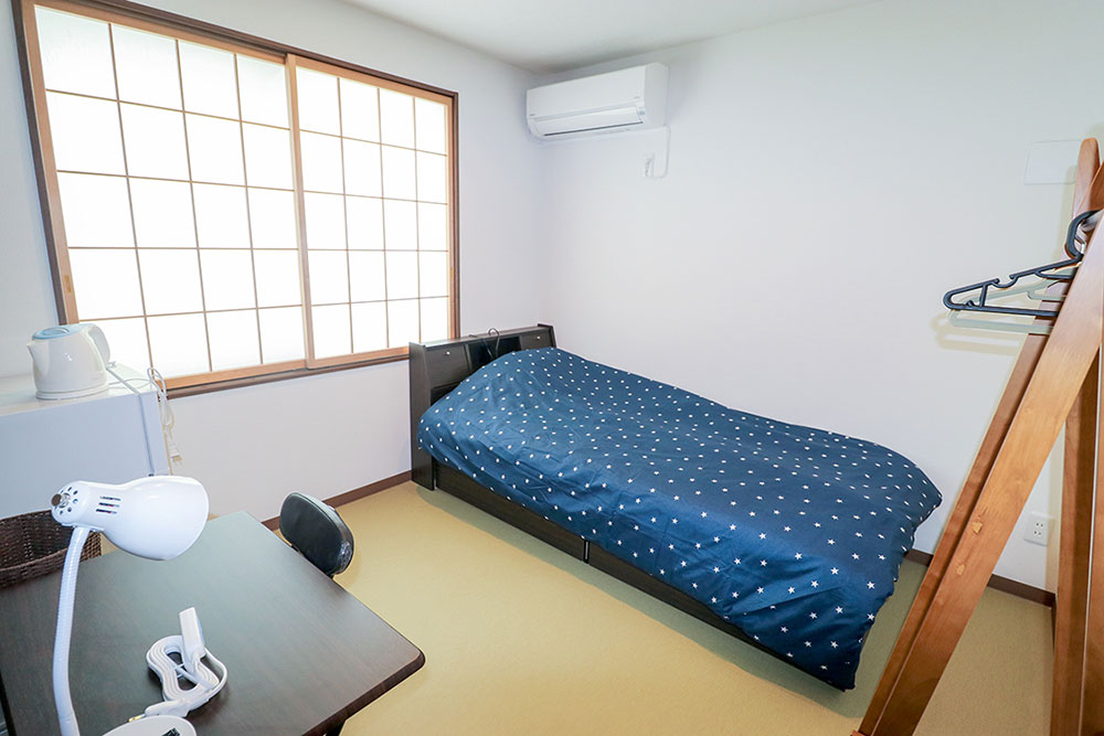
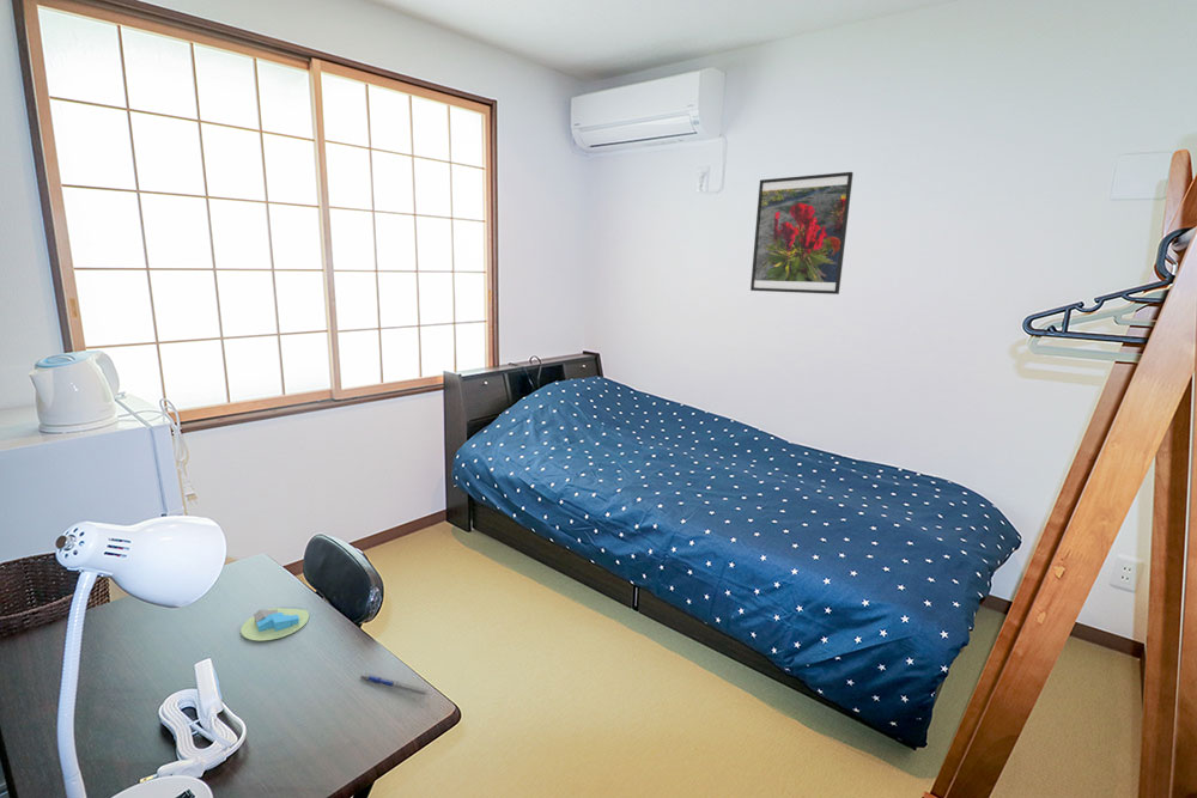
+ pen (394, 684)
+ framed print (797, 234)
+ architectural model (275, 617)
